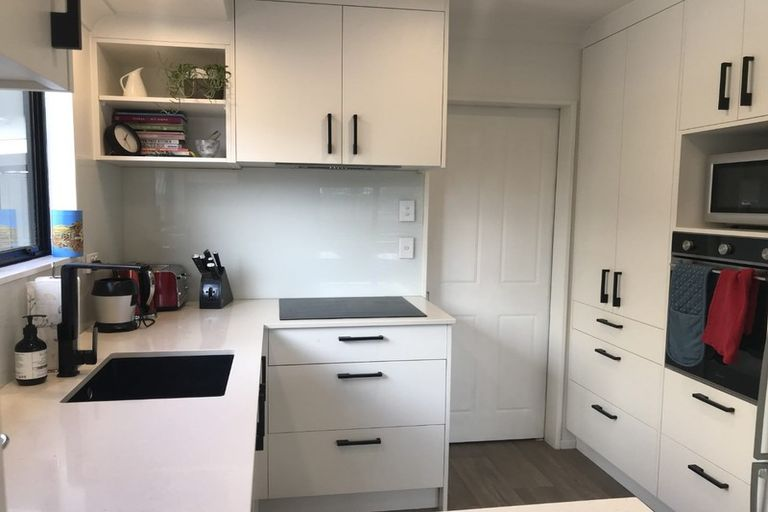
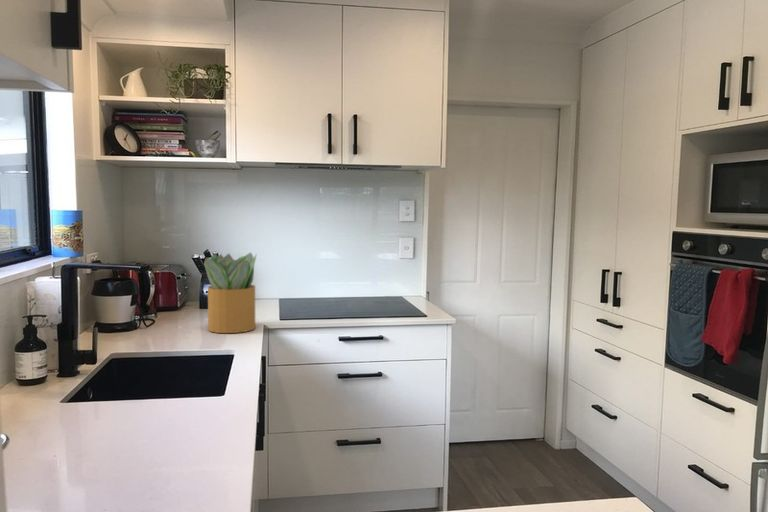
+ potted plant (228, 291)
